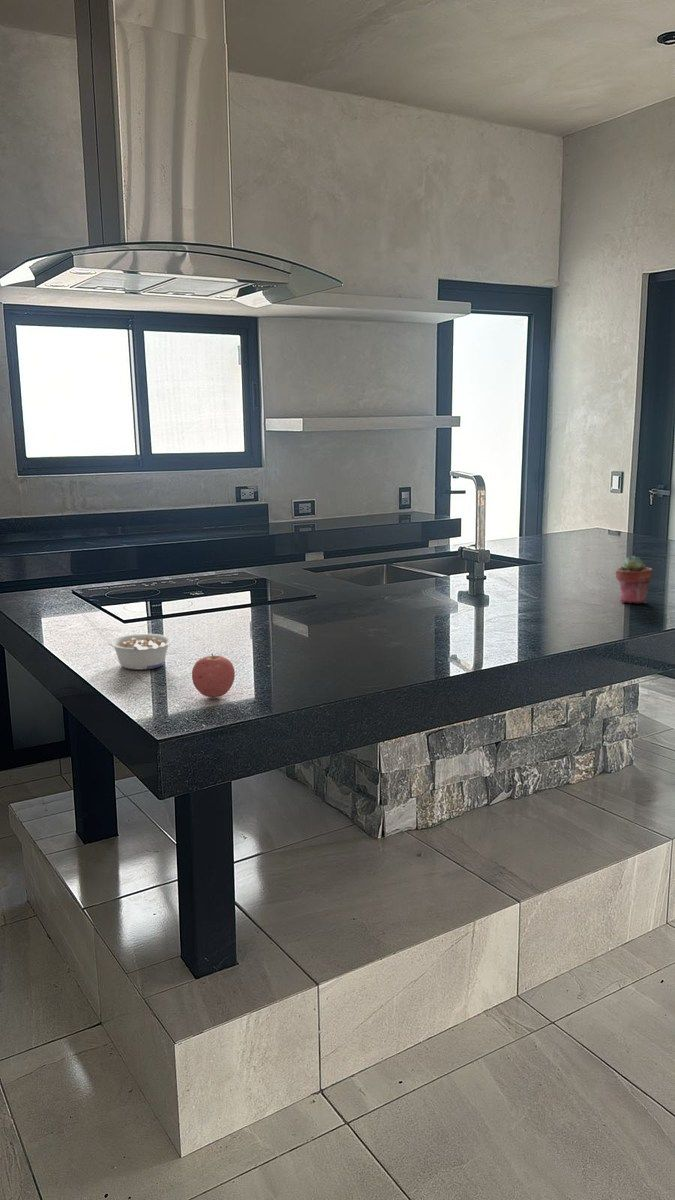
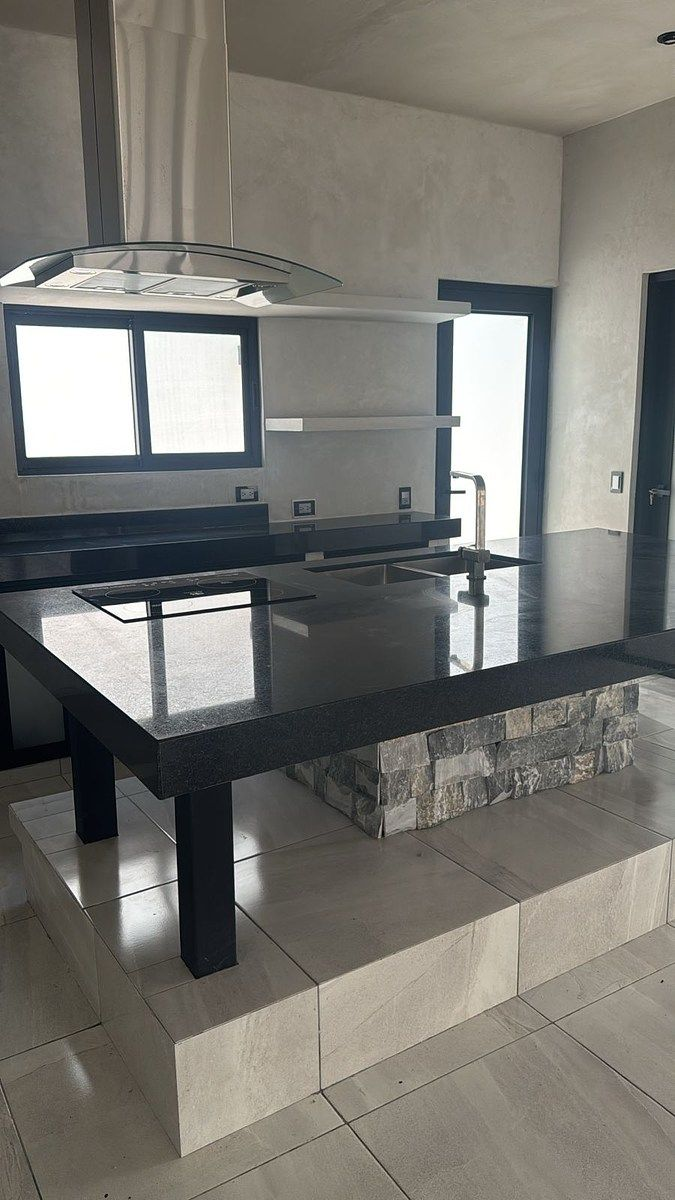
- potted succulent (633, 578)
- legume (142, 650)
- apple (213, 674)
